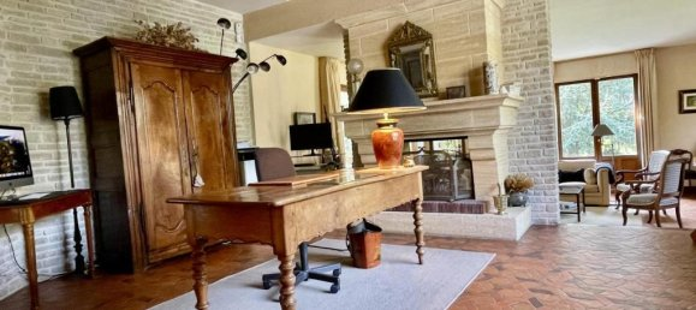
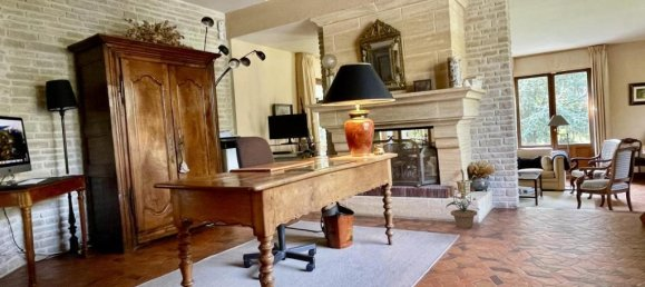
+ potted plant (462, 206)
